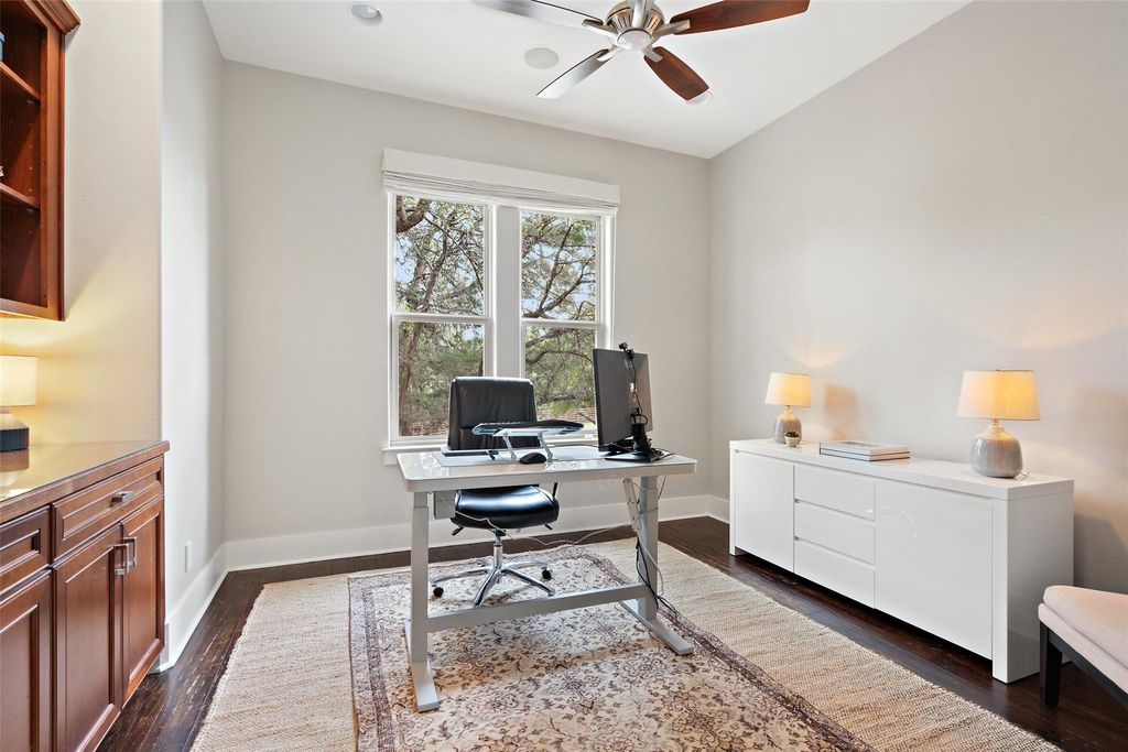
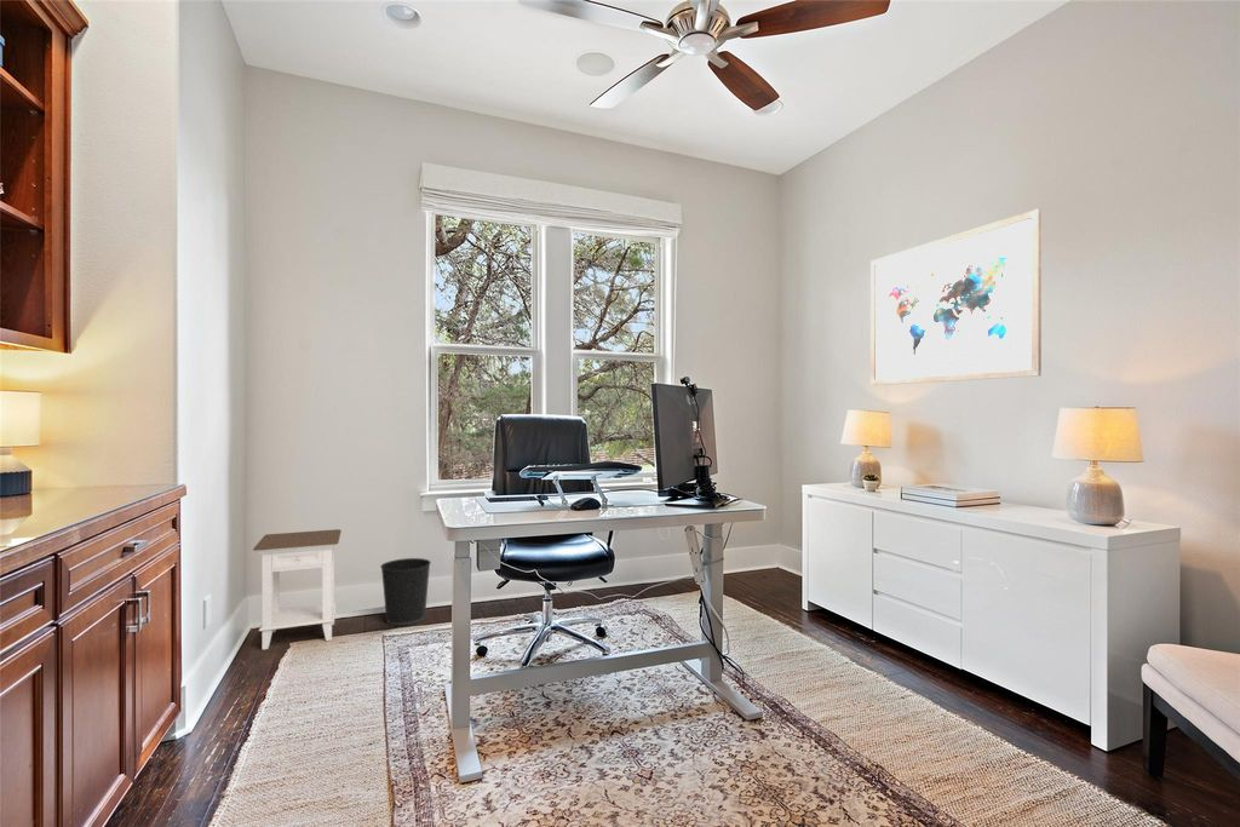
+ wall art (943, 310)
+ wastebasket (406, 591)
+ nightstand (295, 569)
